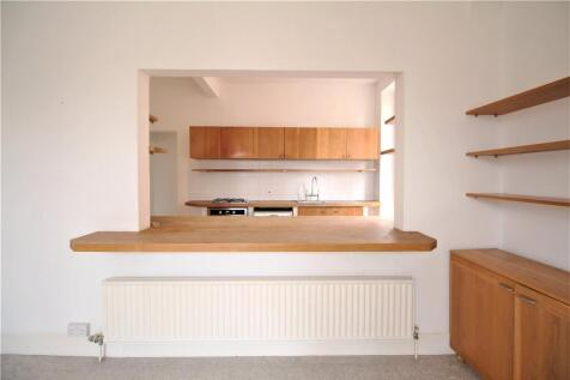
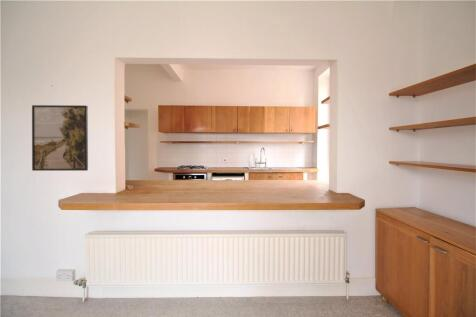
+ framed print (60, 138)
